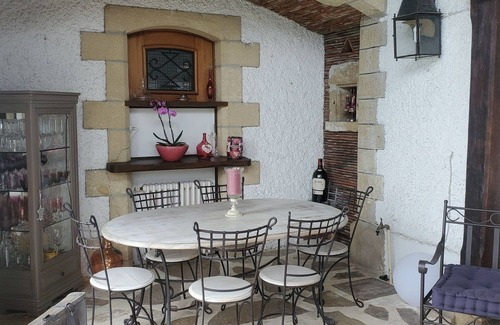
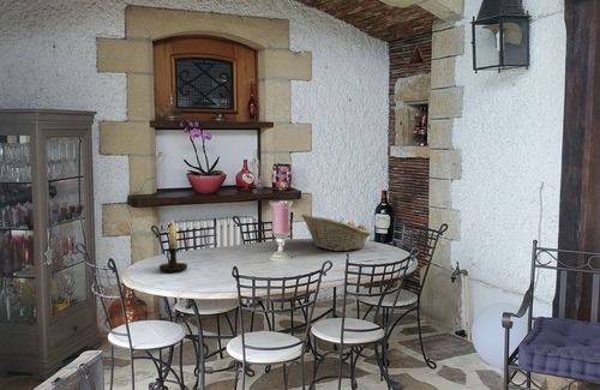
+ fruit basket (335, 230)
+ candle holder (172, 242)
